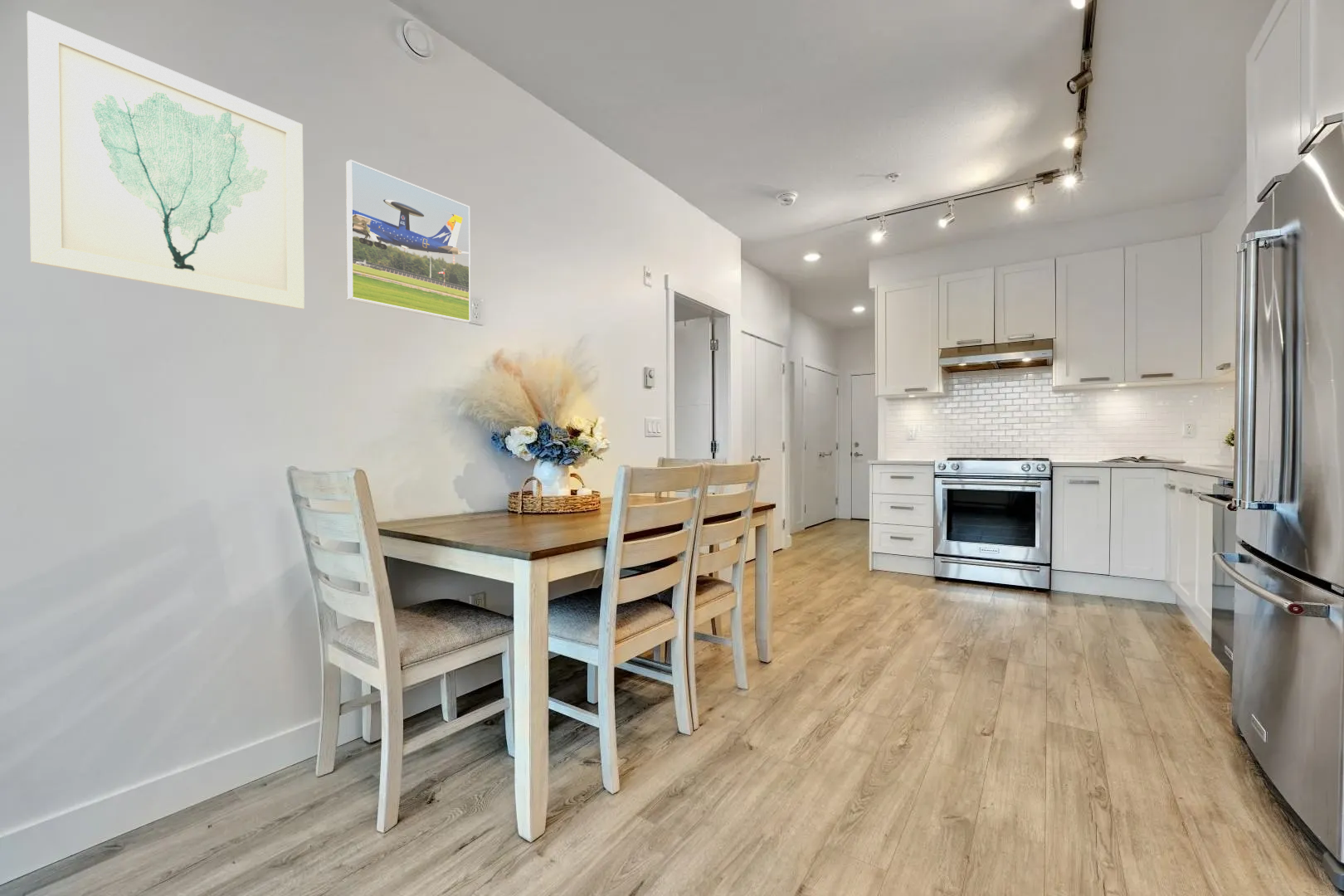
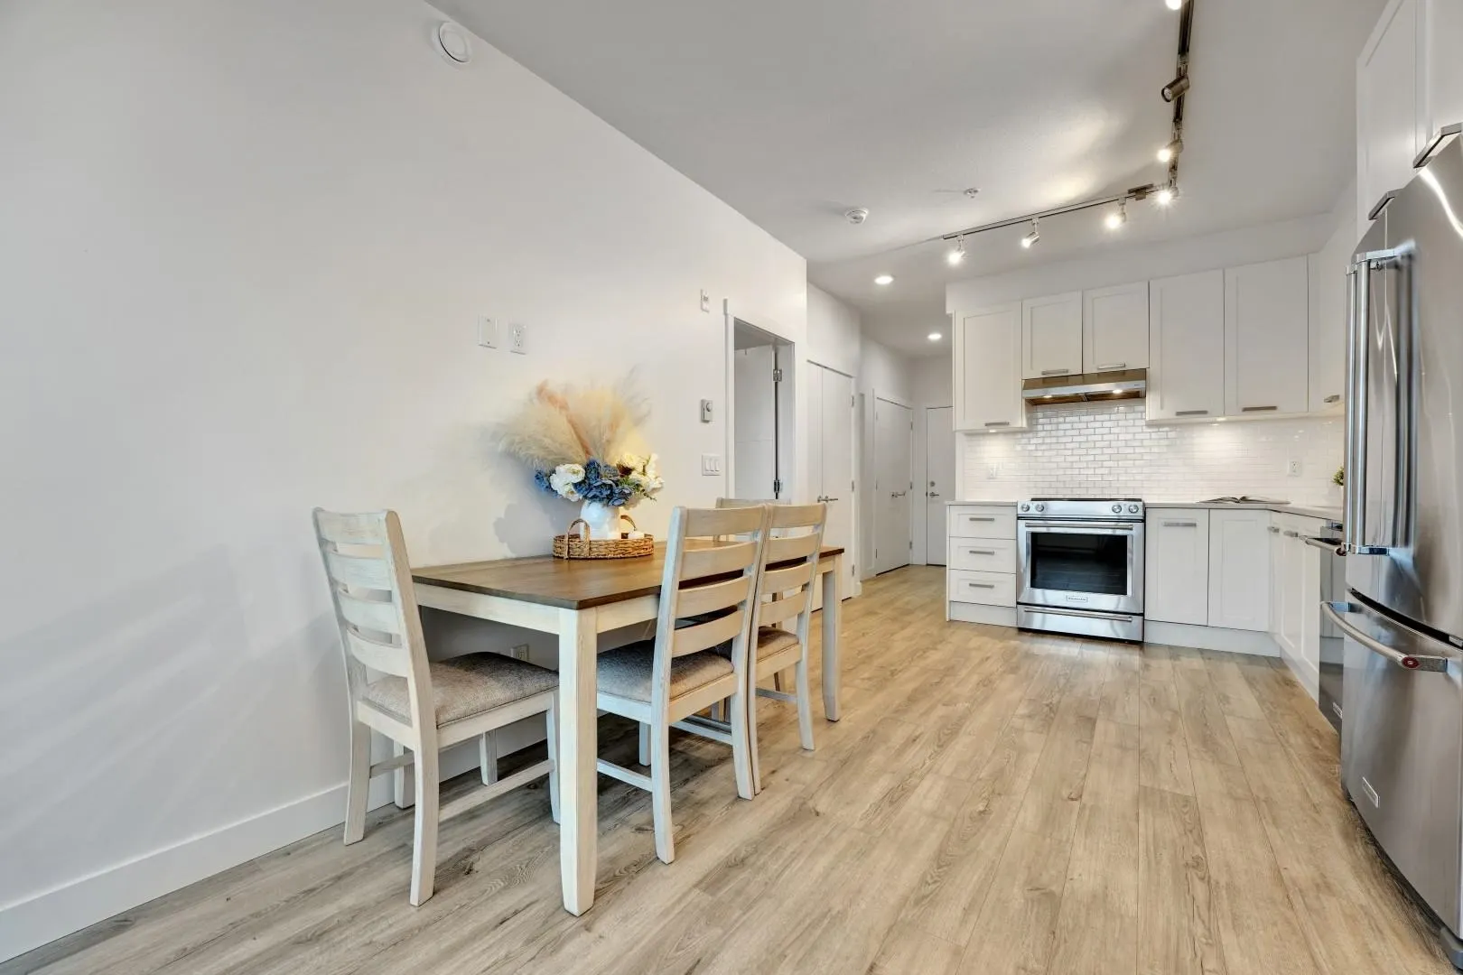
- wall art (186, 183)
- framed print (413, 249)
